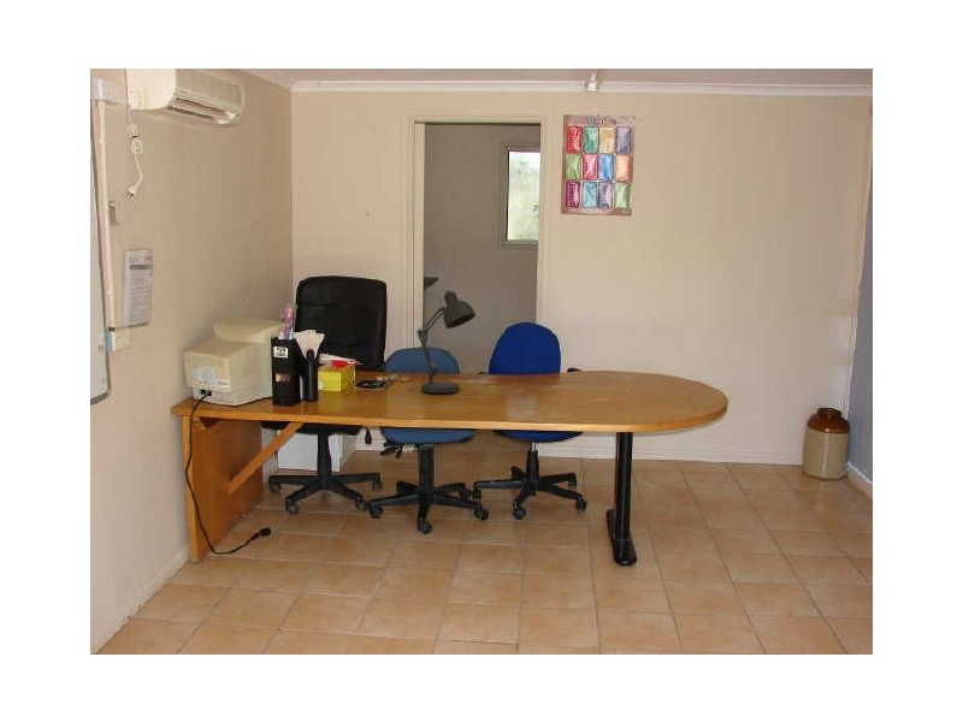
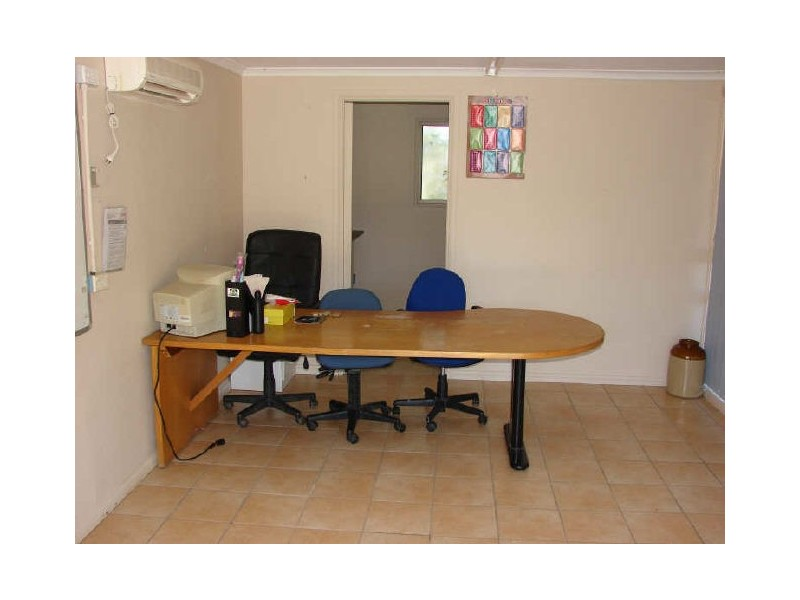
- desk lamp (447, 327)
